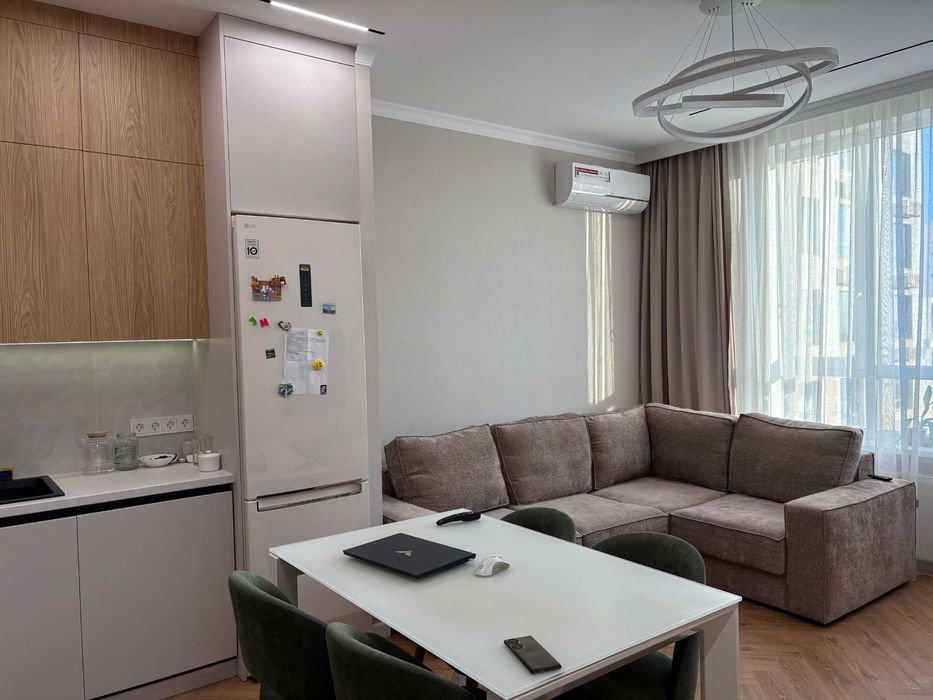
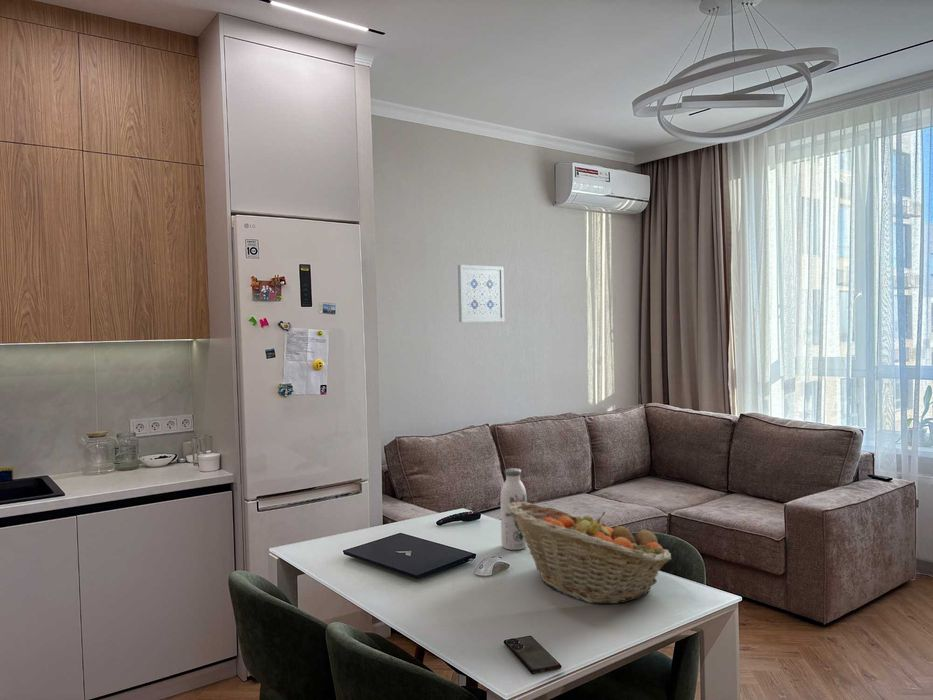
+ water bottle (513, 502)
+ fruit basket (585, 543)
+ wall art (481, 293)
